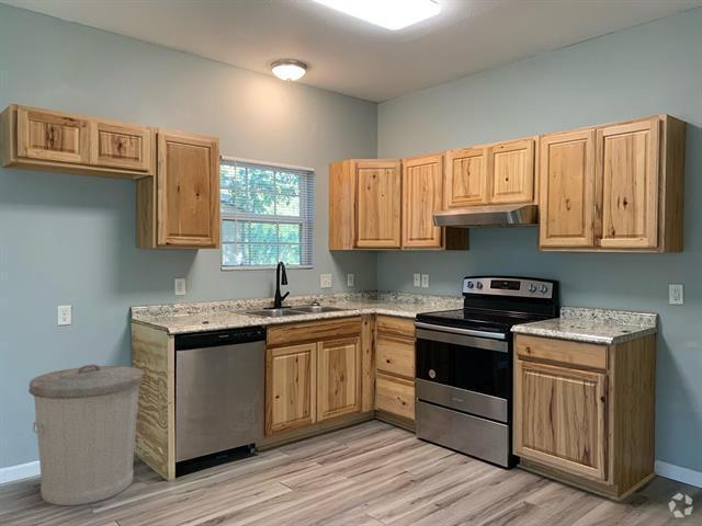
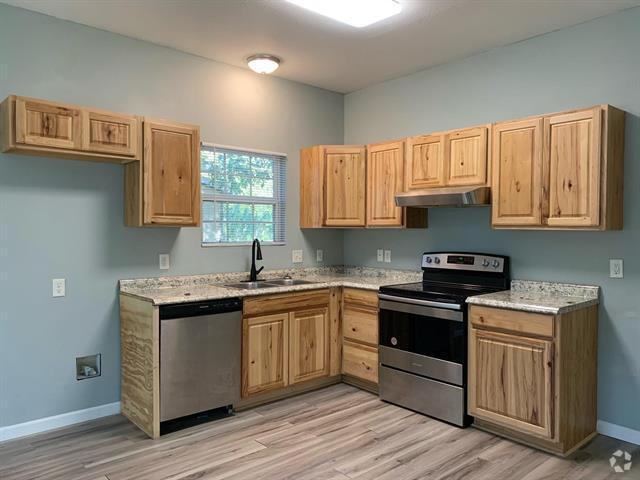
- trash can (88, 425)
